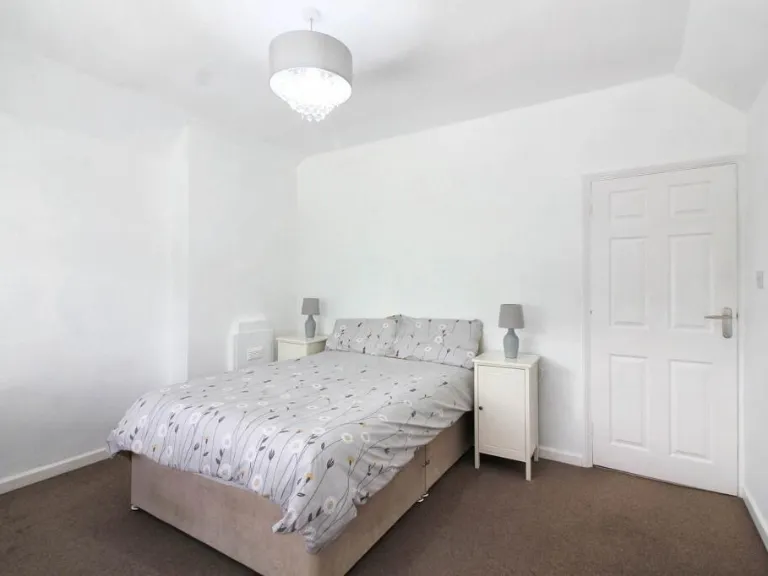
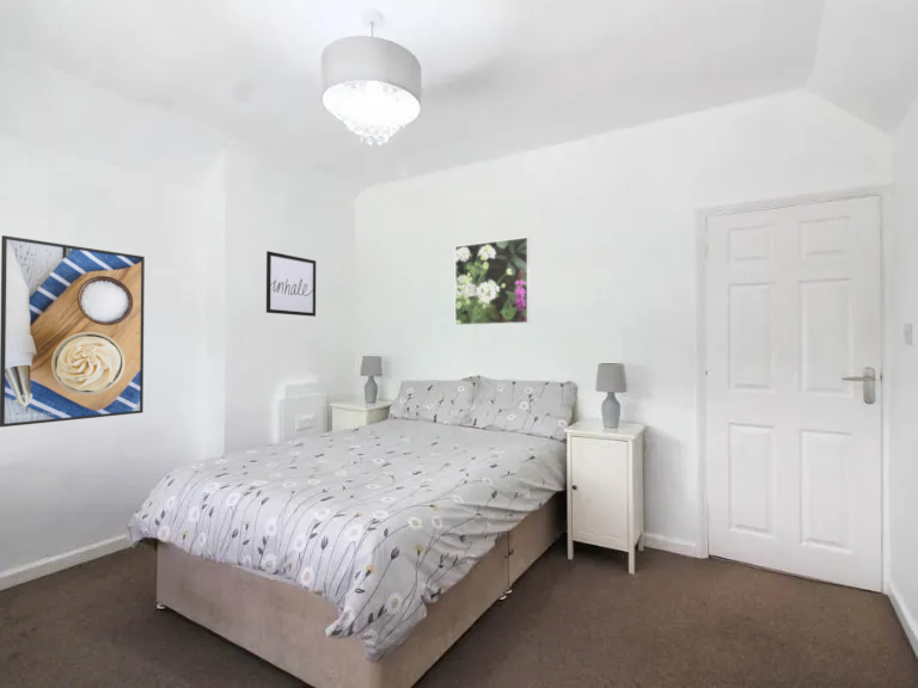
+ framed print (79, 332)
+ wall art (292, 284)
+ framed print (490, 283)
